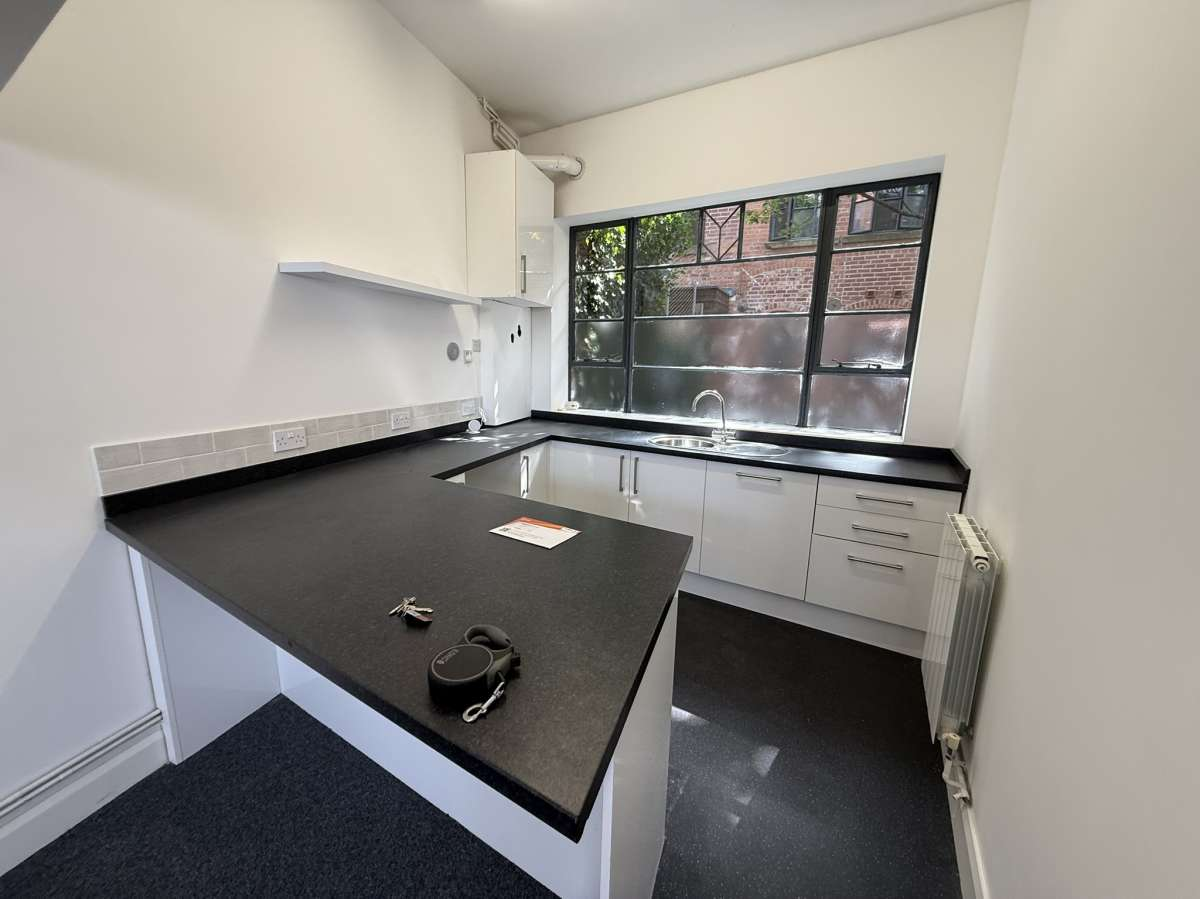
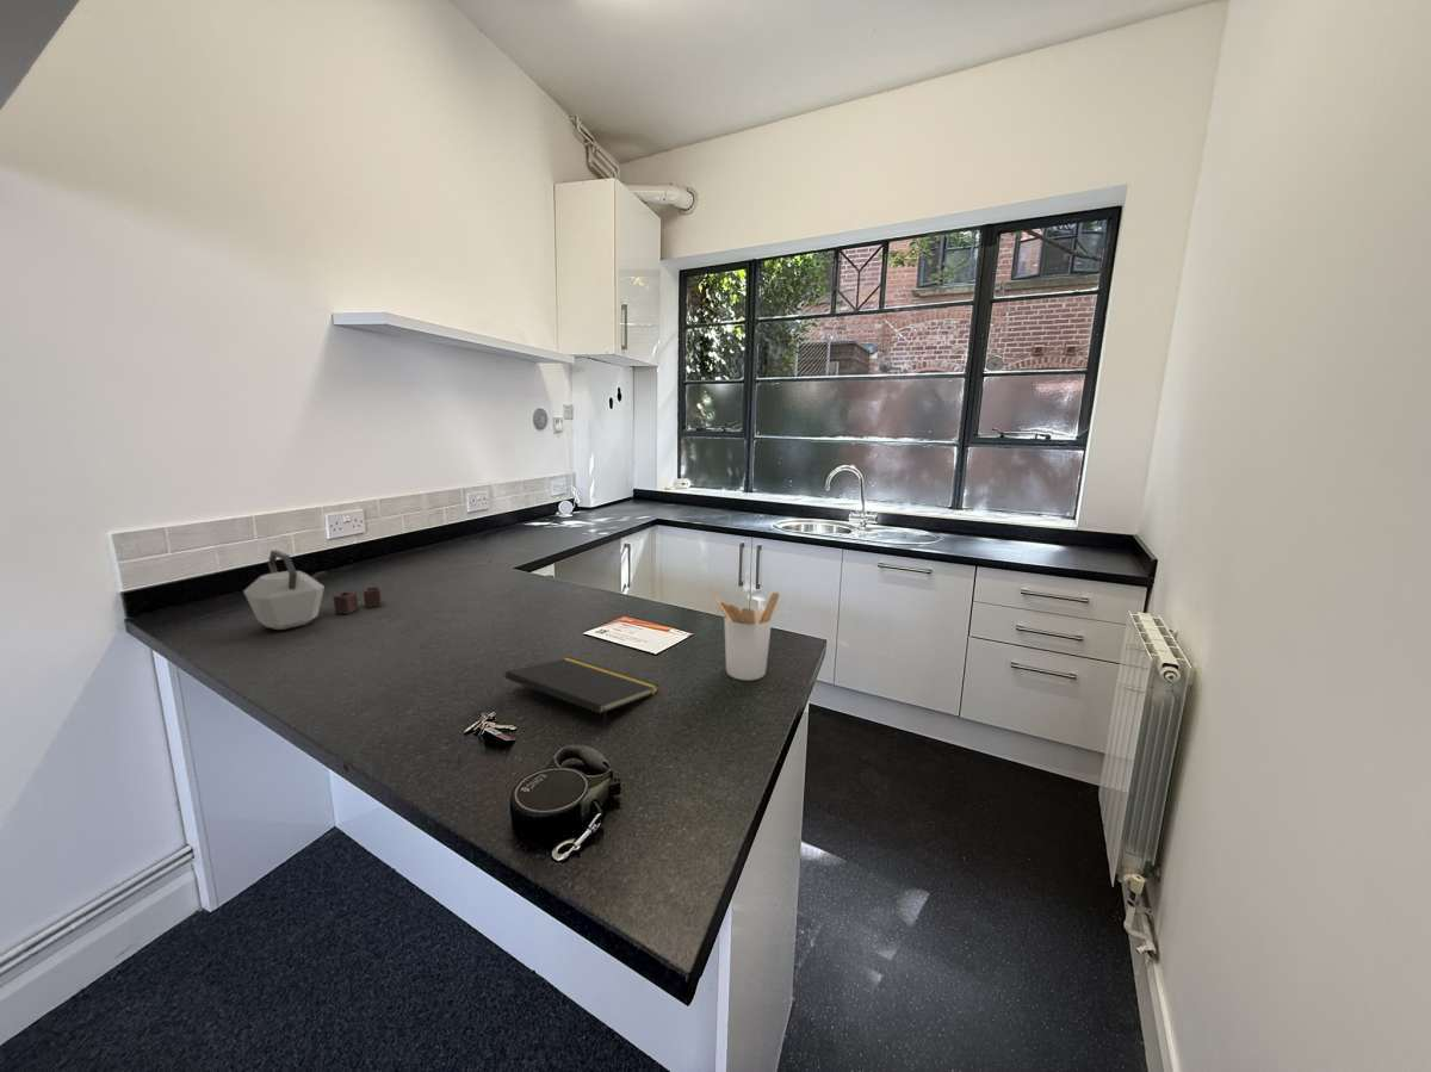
+ notepad (583, 681)
+ kettle (320, 583)
+ utensil holder (743, 634)
